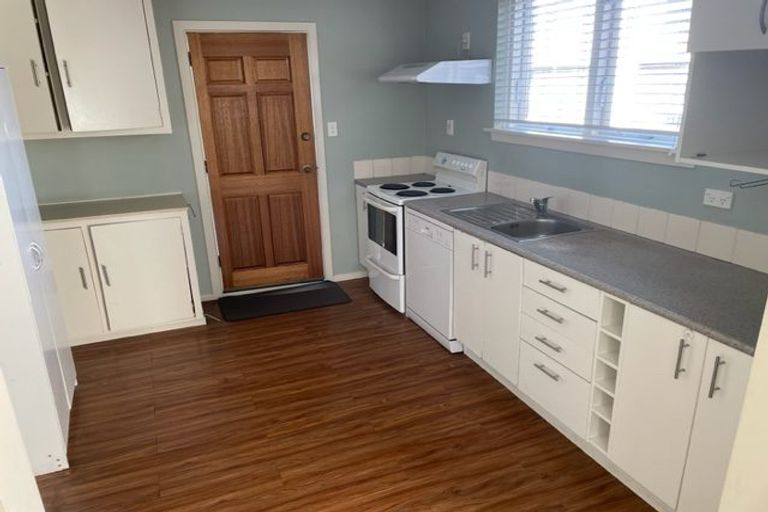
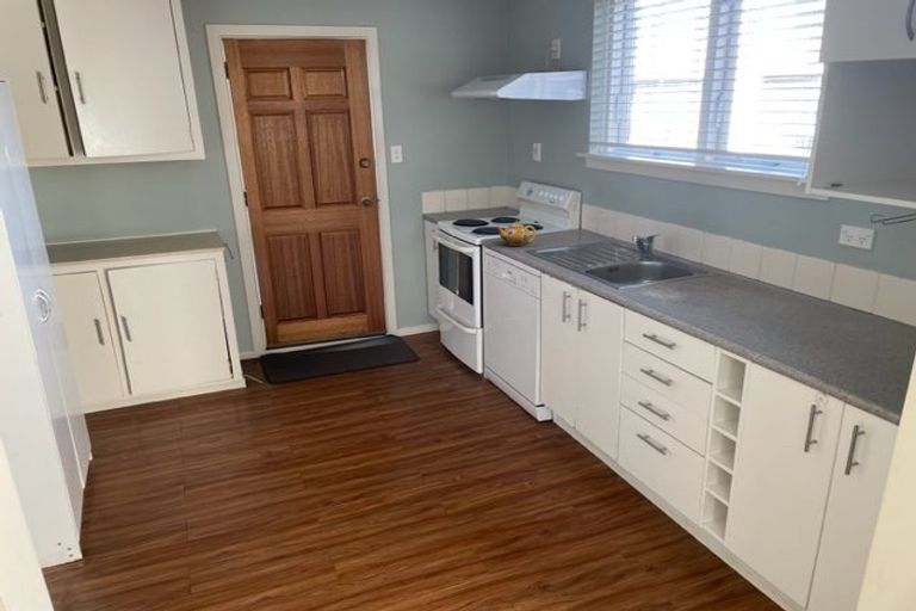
+ teapot (515, 232)
